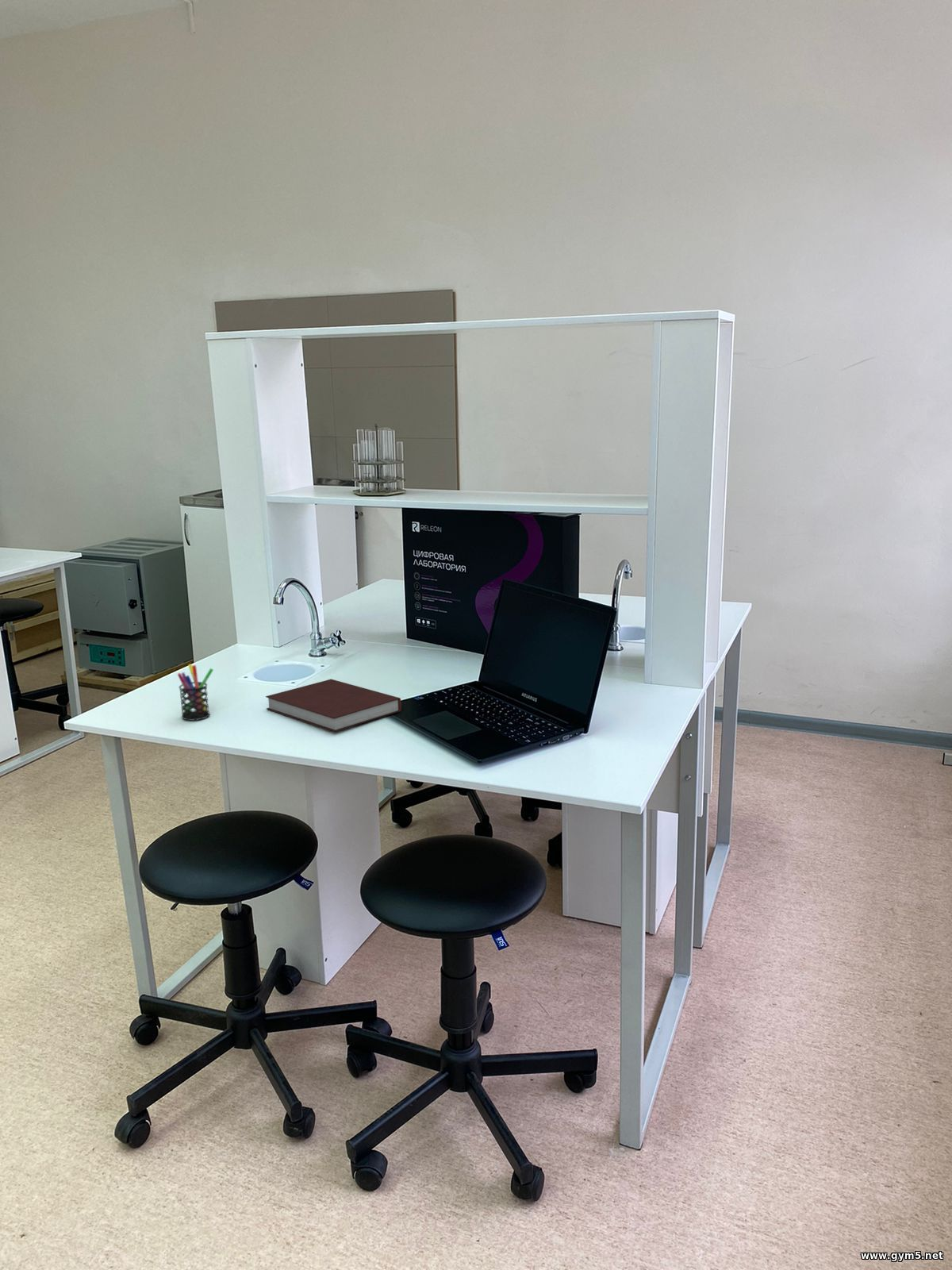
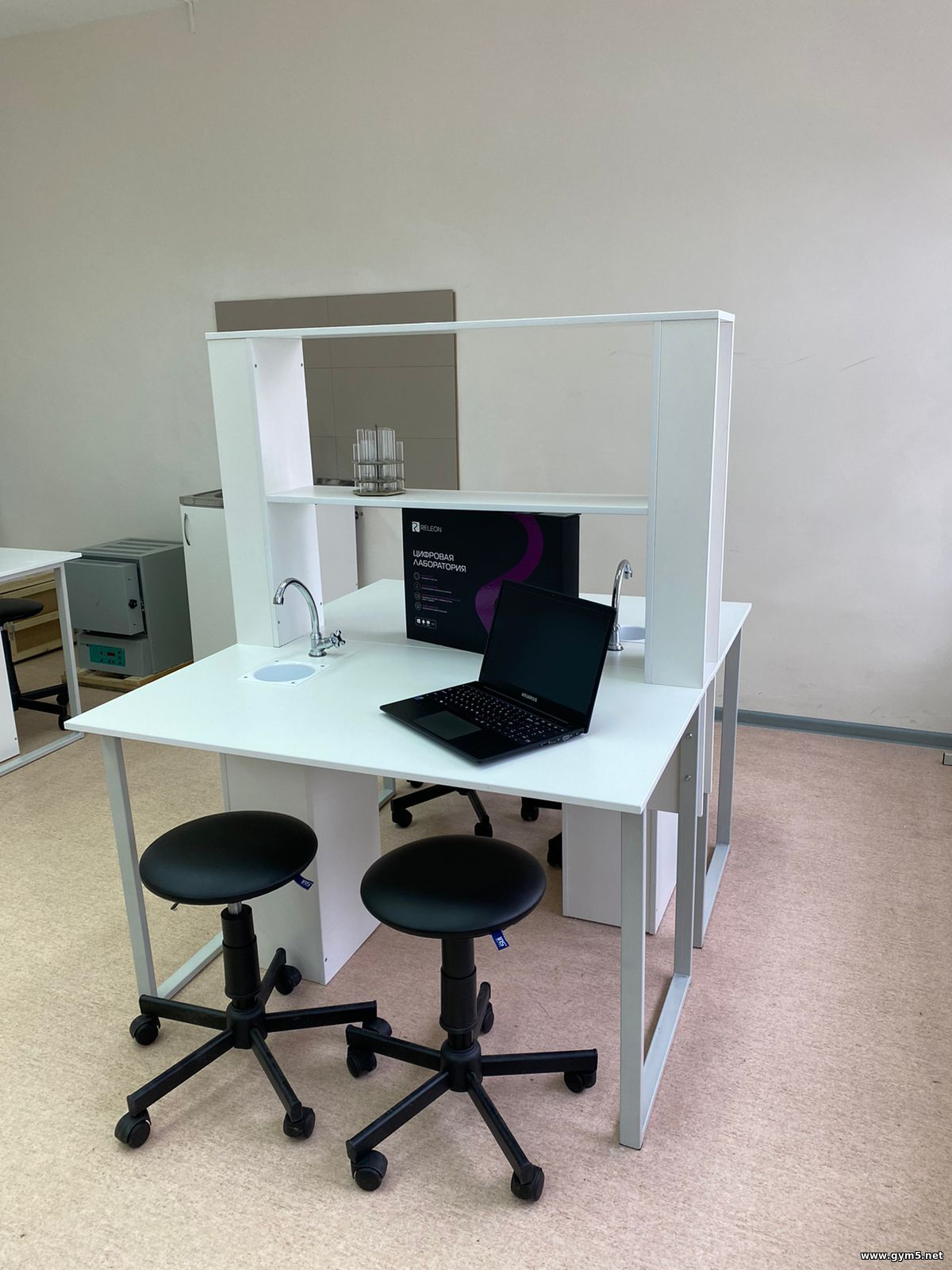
- pen holder (197, 689)
- notebook (332, 703)
